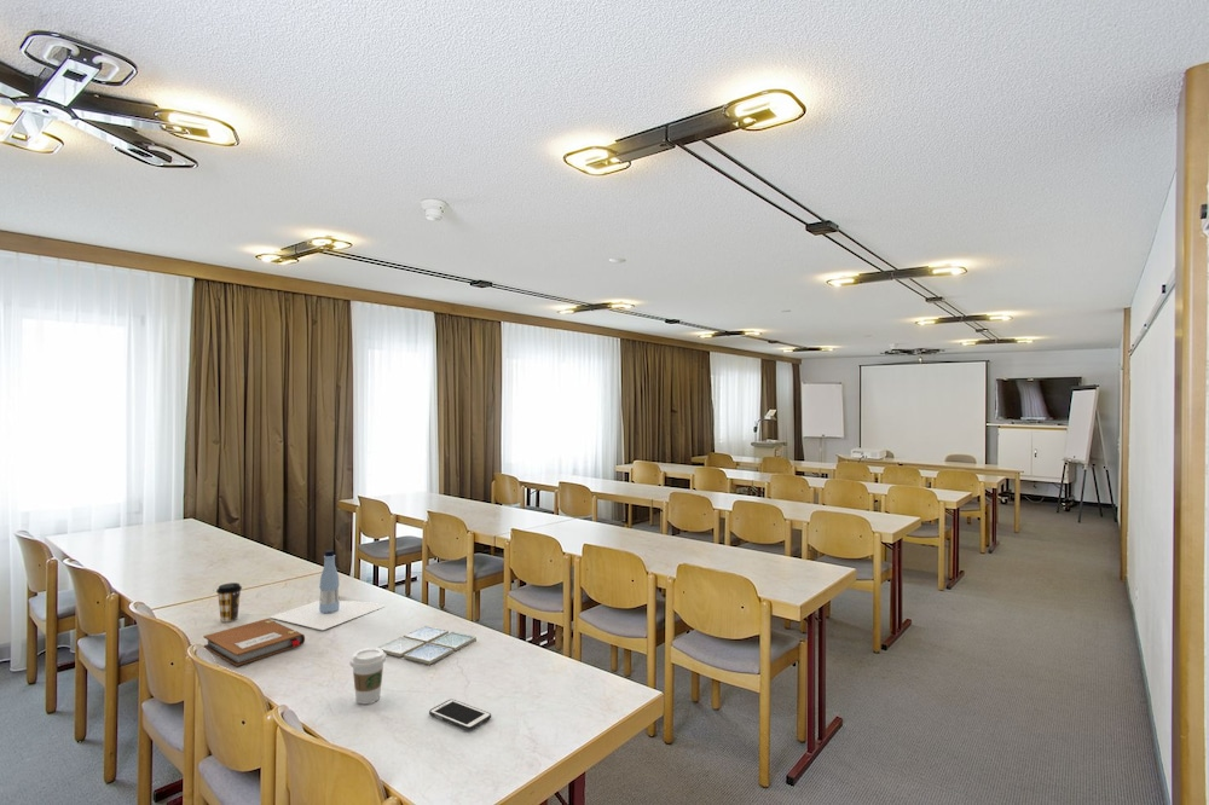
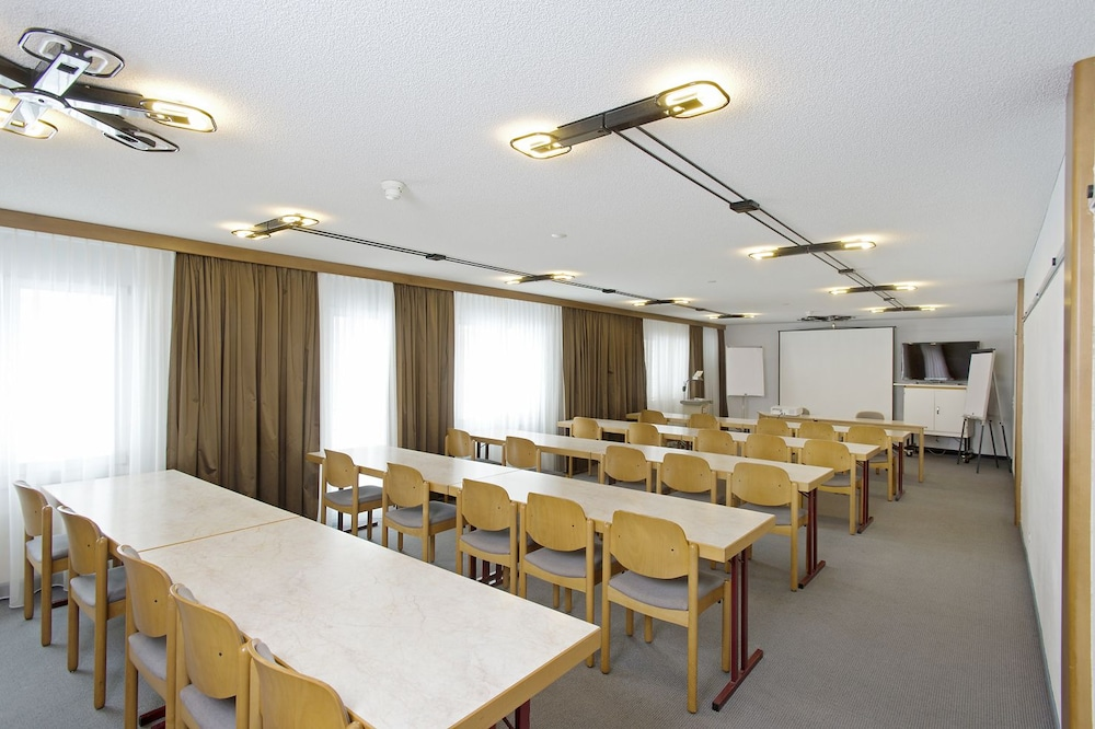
- coffee cup (229, 602)
- cell phone (459, 714)
- coffee cup (368, 676)
- bottle (329, 580)
- drink coaster (427, 643)
- notebook (255, 639)
